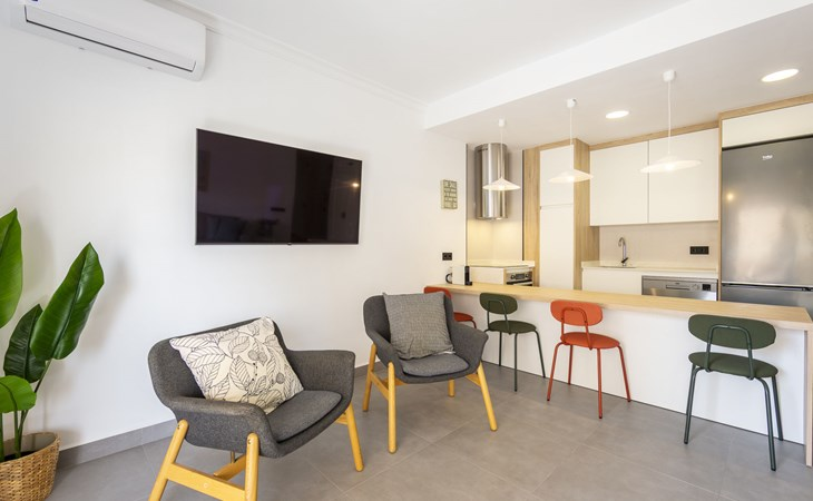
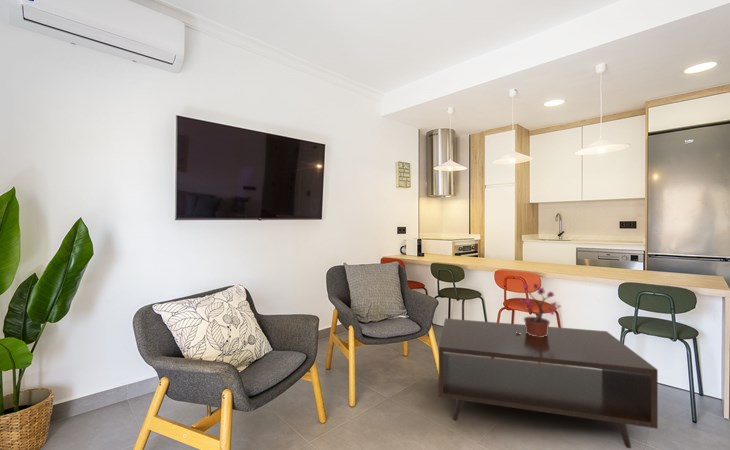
+ coffee table (528, 374)
+ potted plant (538, 306)
